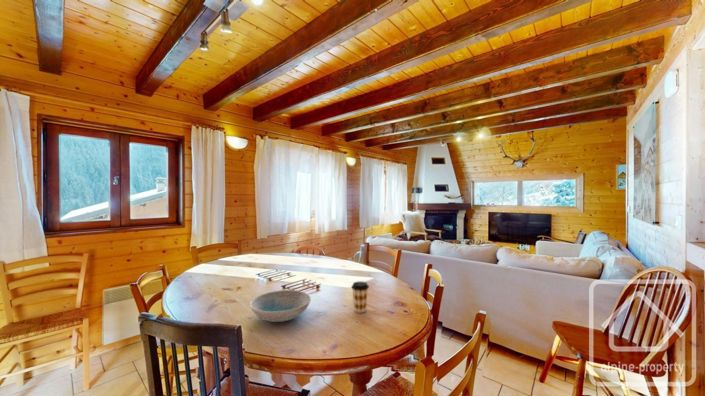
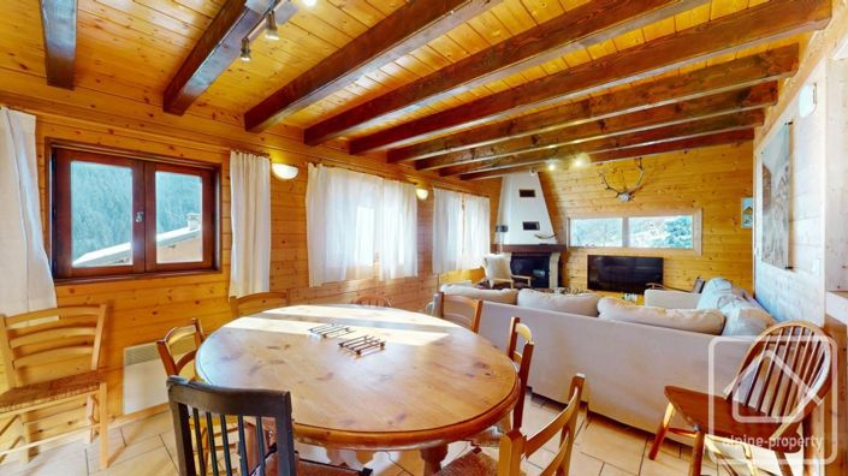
- dish (281, 308)
- coffee cup (360, 296)
